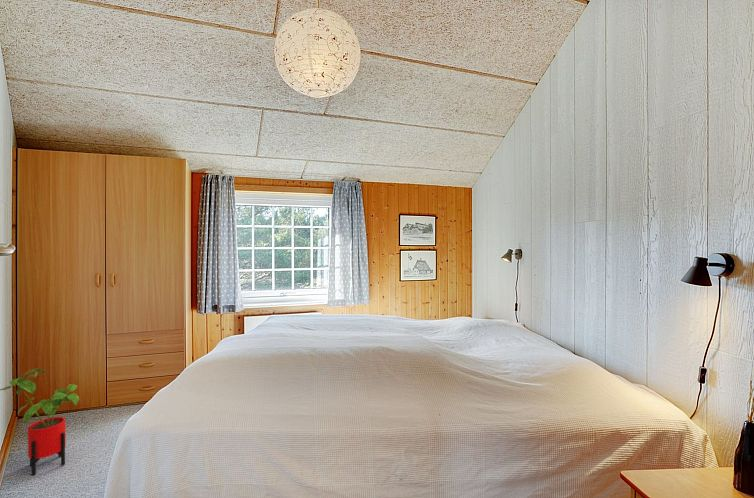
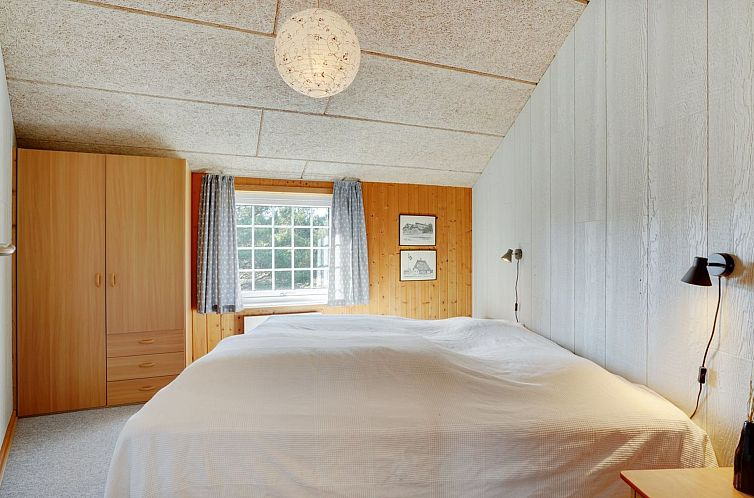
- house plant (45, 419)
